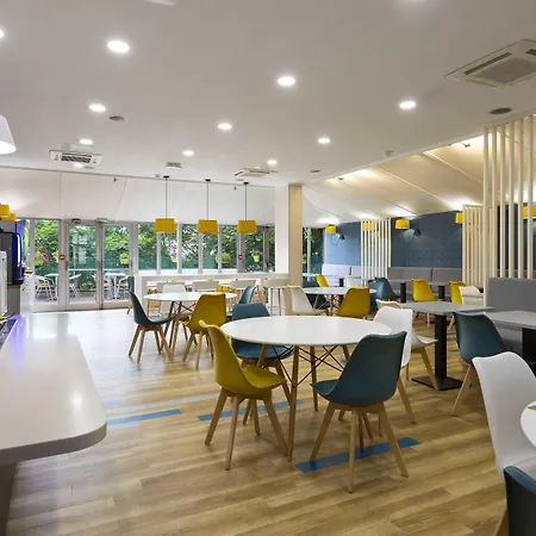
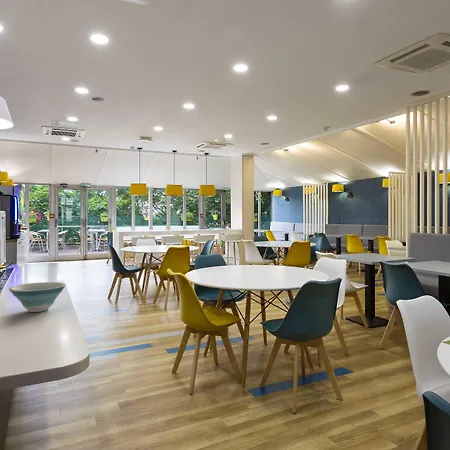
+ bowl (38, 298)
